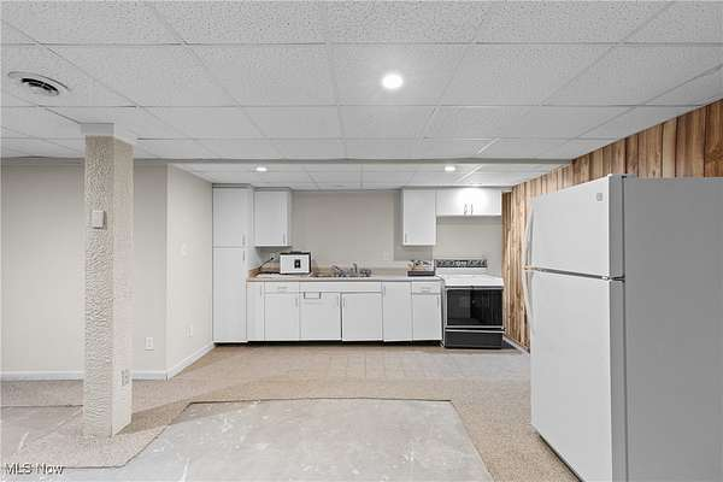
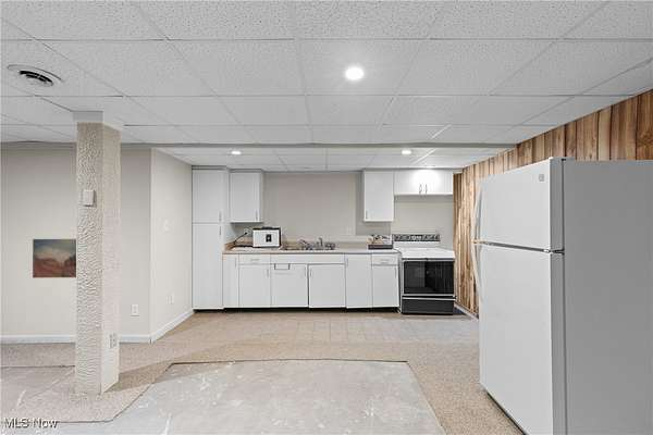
+ wall art (57, 258)
